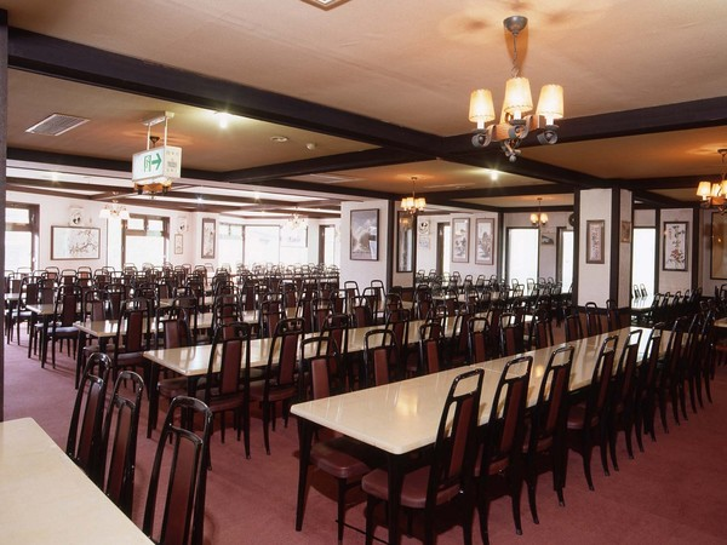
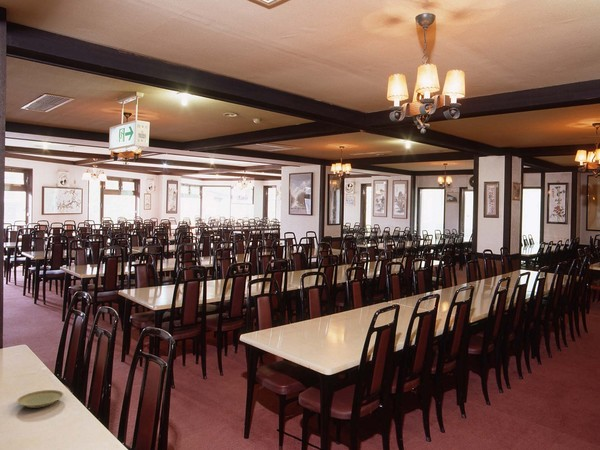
+ plate (40, 399)
